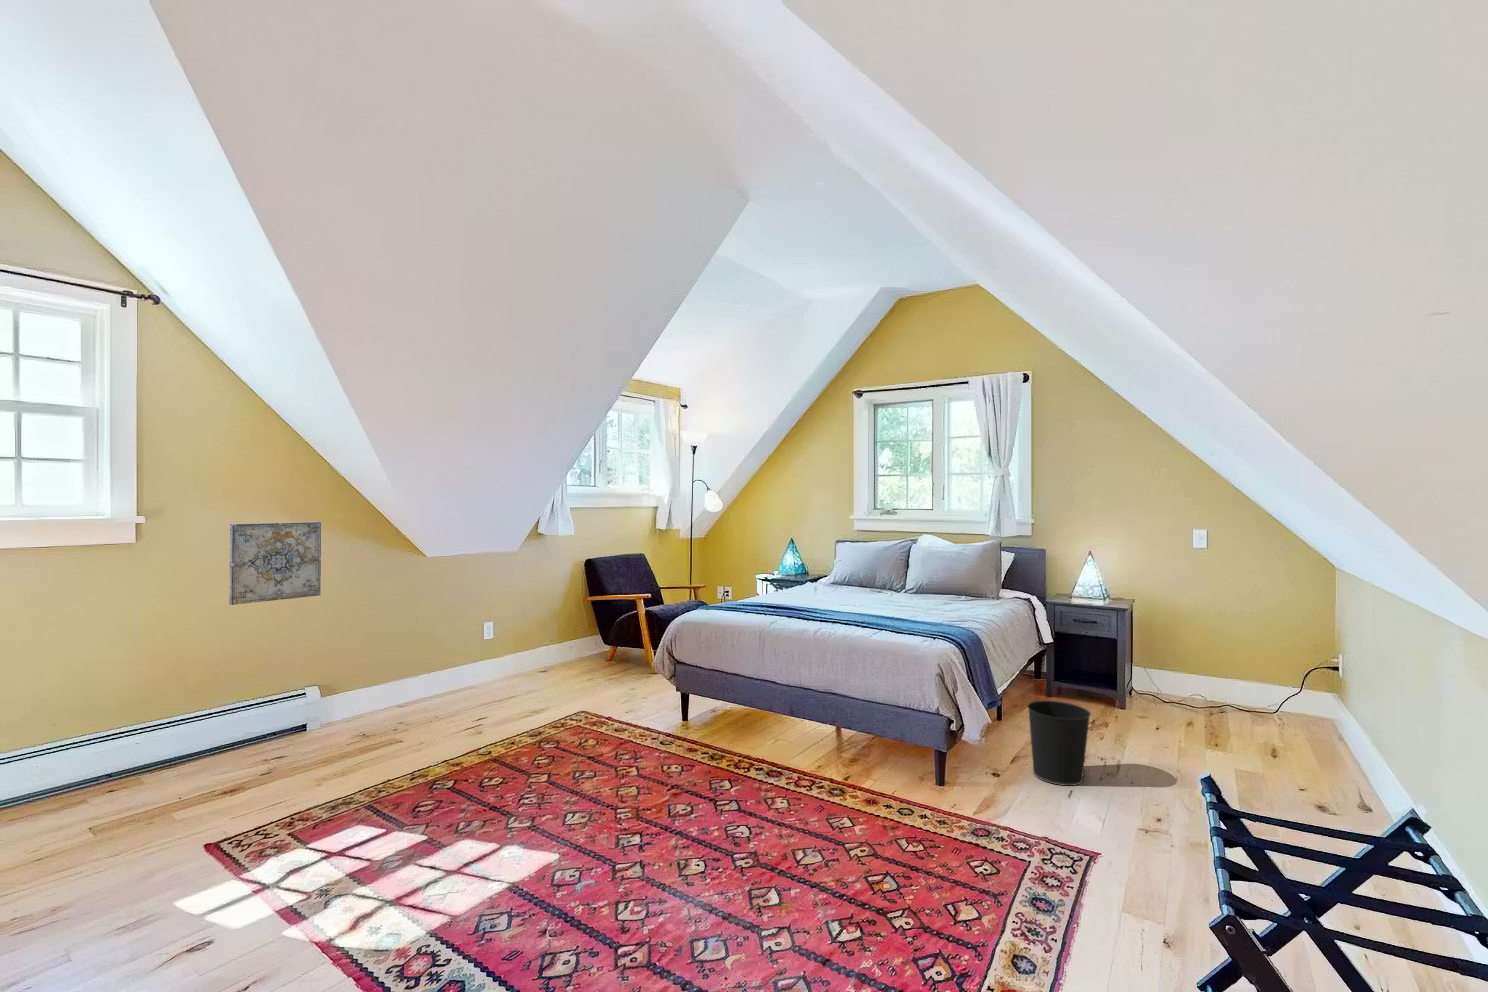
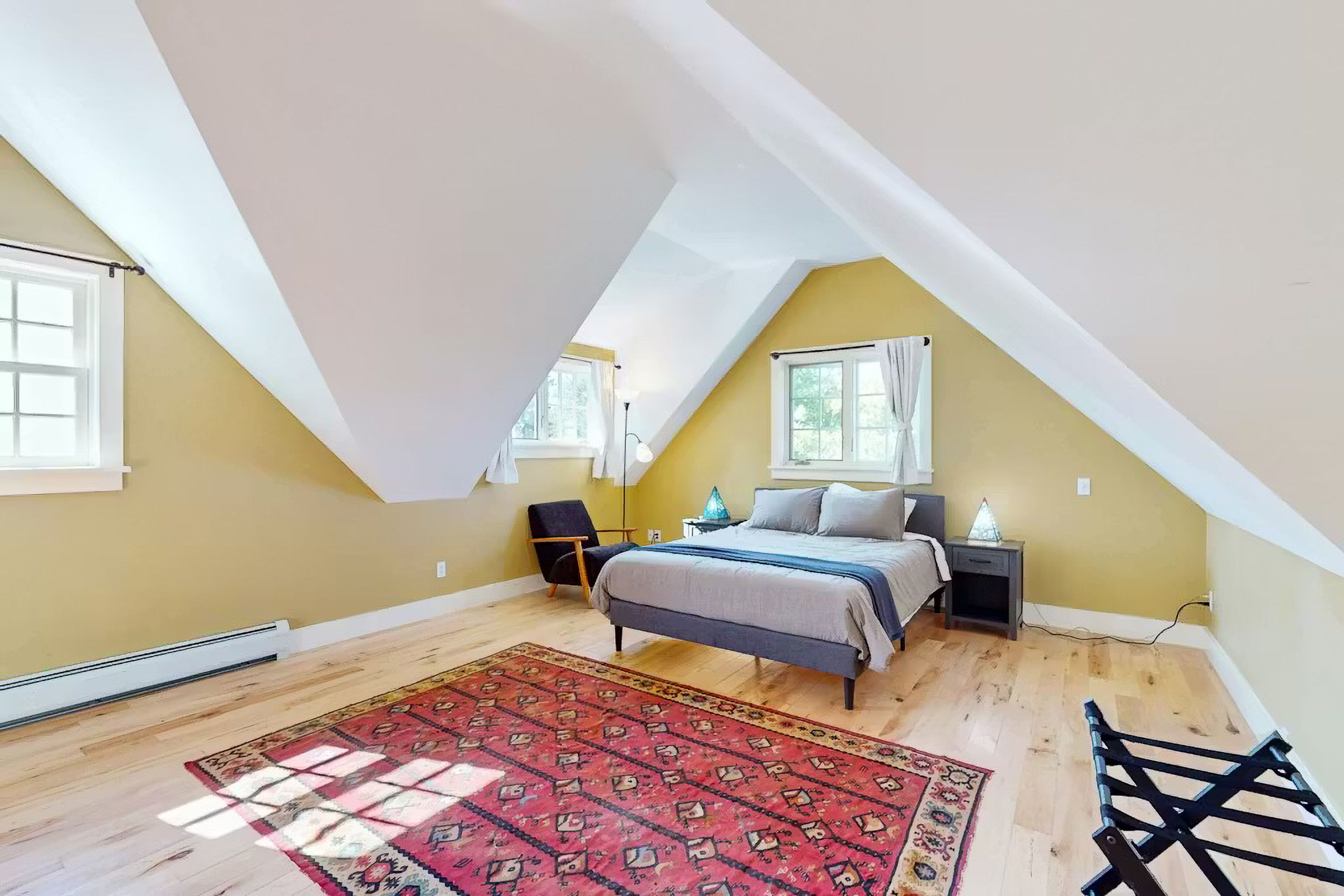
- wall art (277, 561)
- wastebasket (1057, 743)
